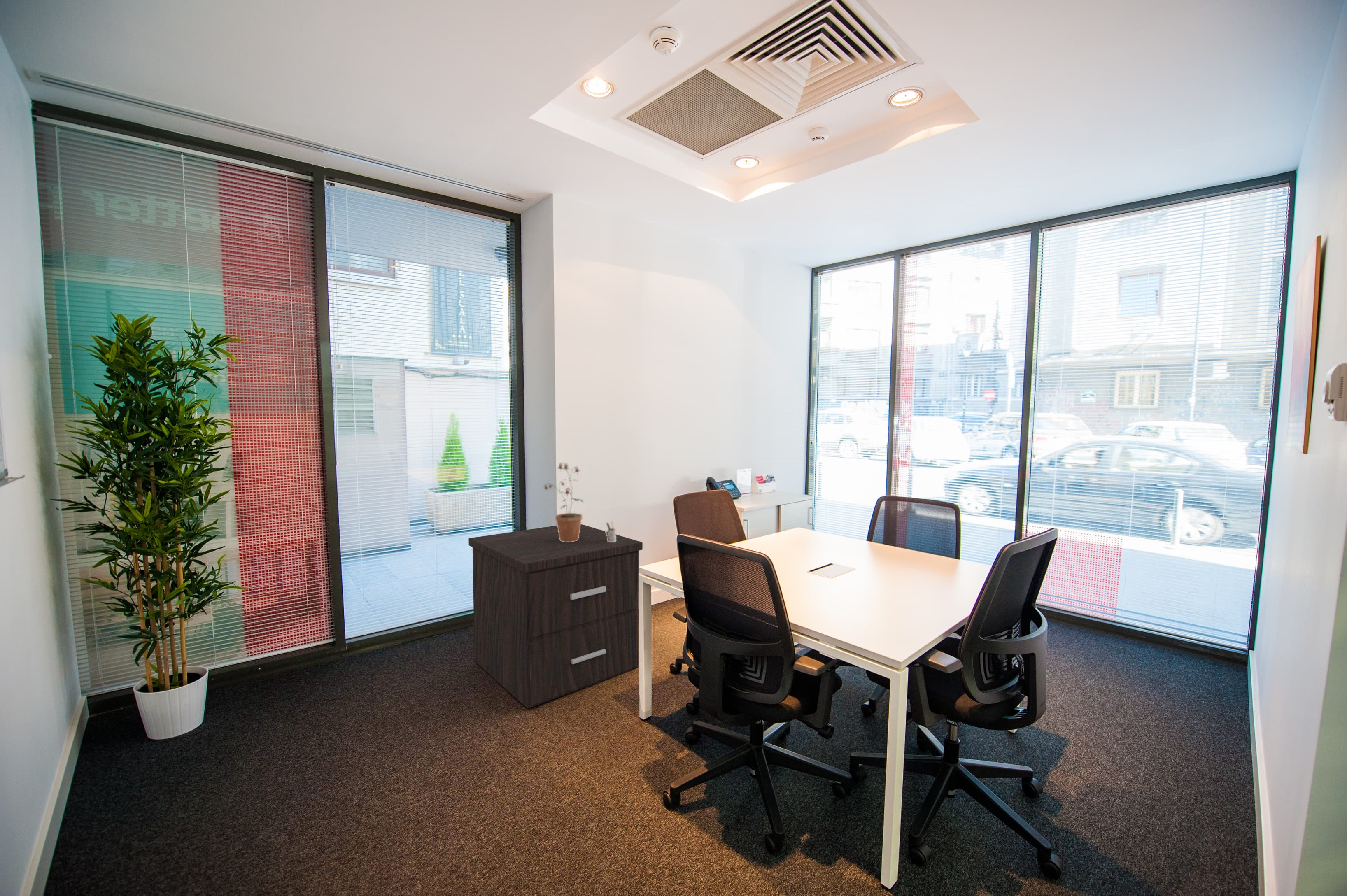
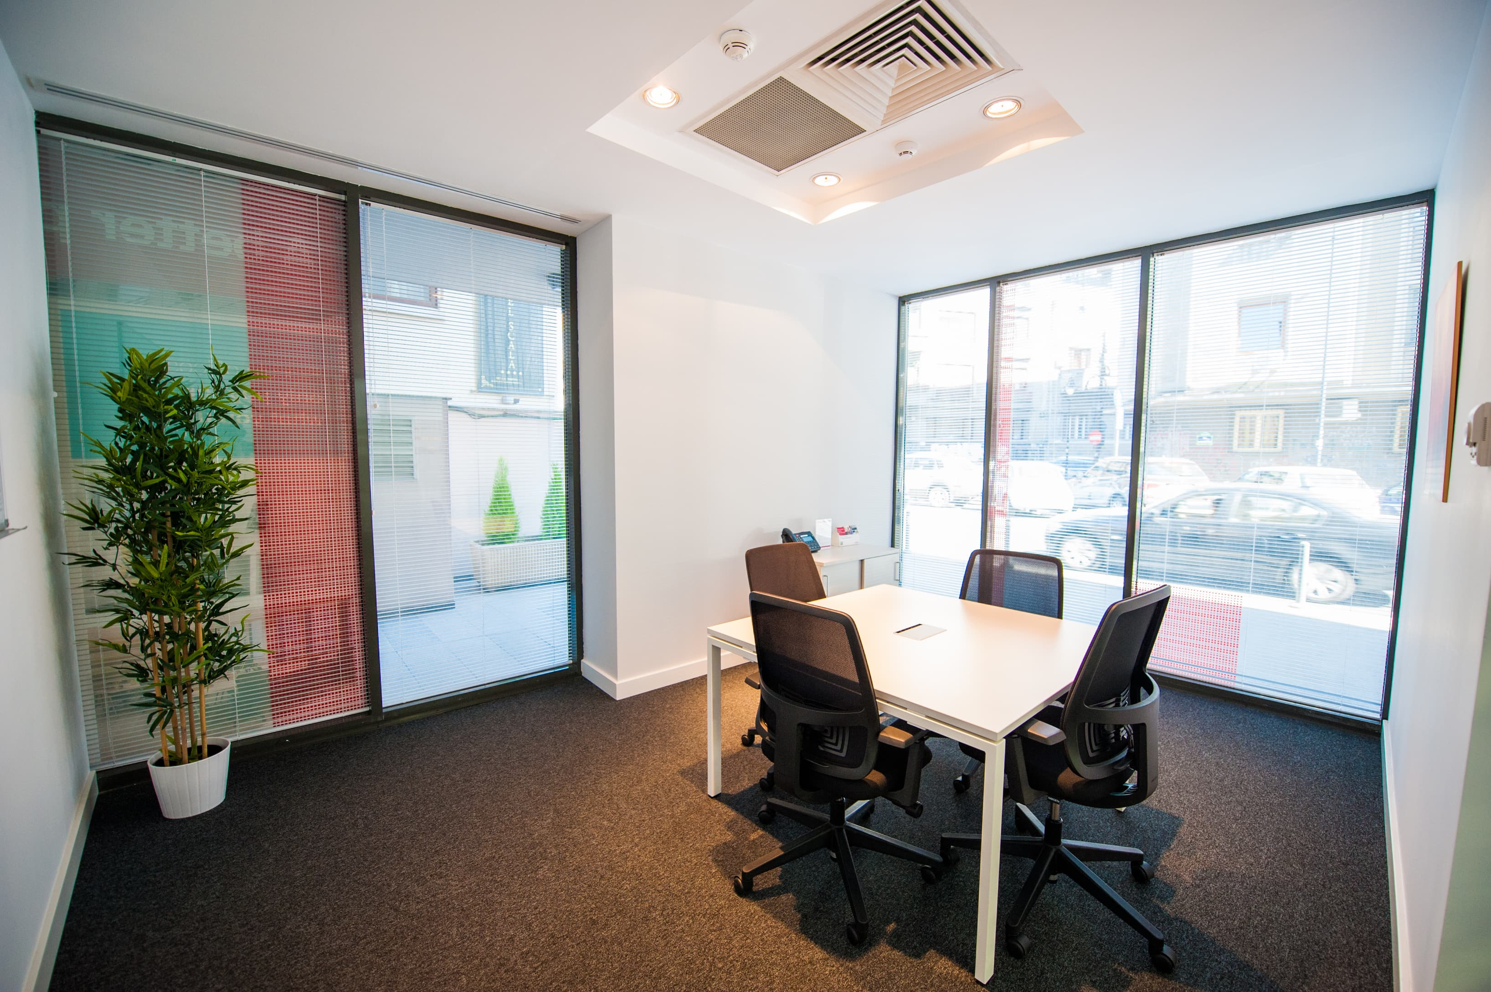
- potted plant (565, 503)
- pen holder (610, 531)
- nightstand (555, 603)
